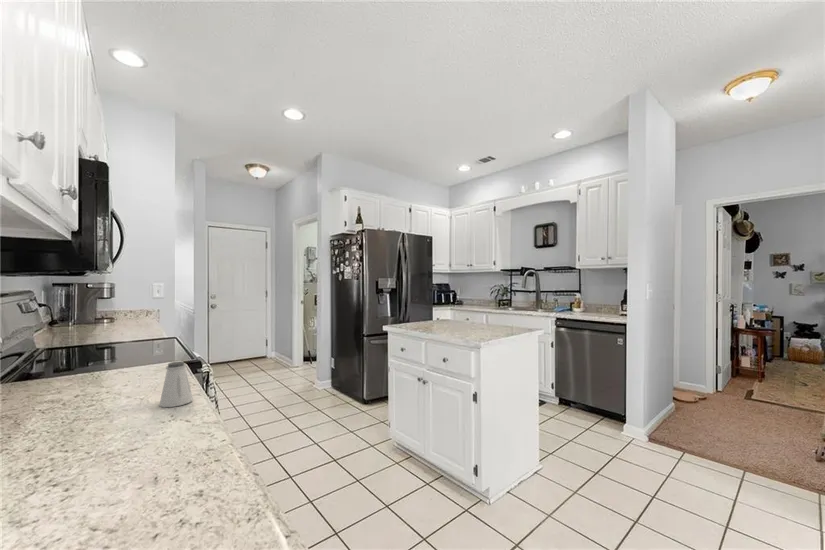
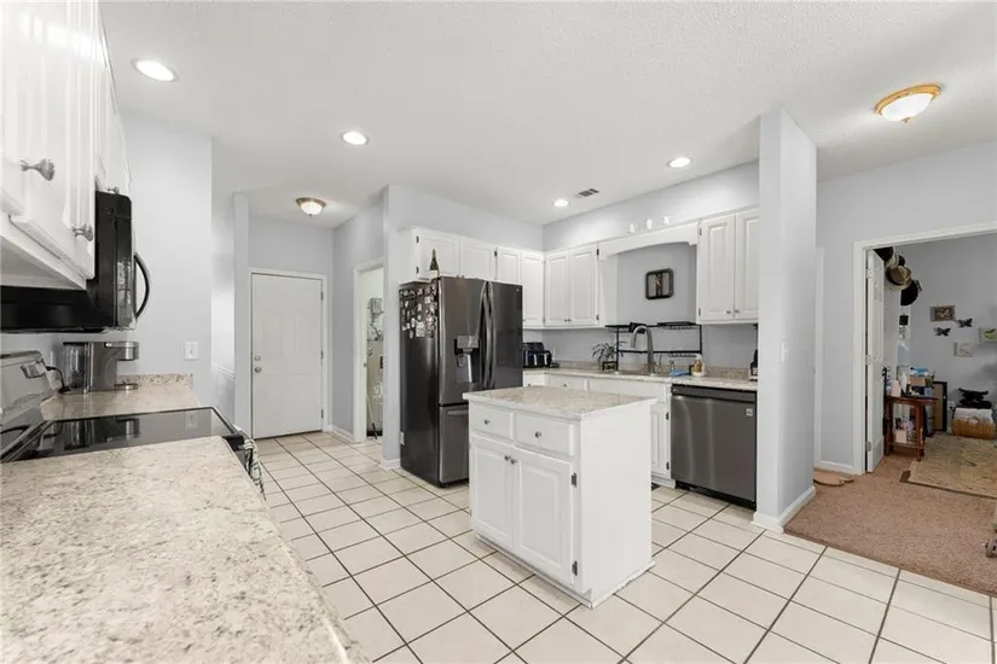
- saltshaker (176, 382)
